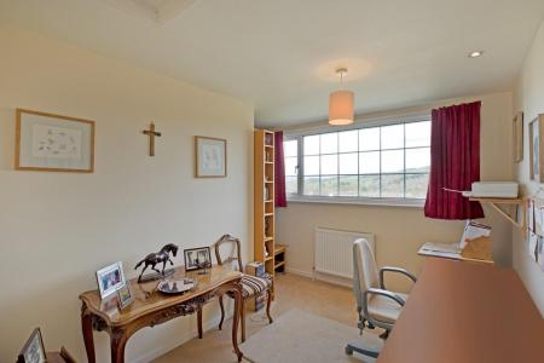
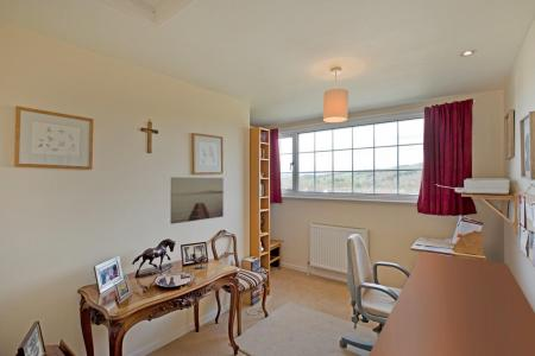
+ wall art (199, 198)
